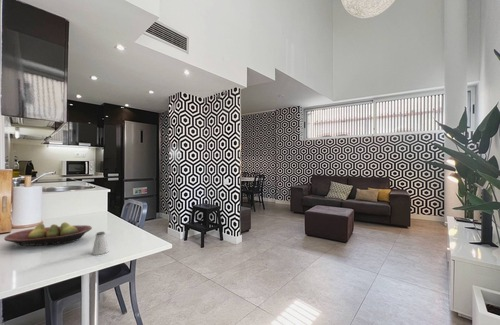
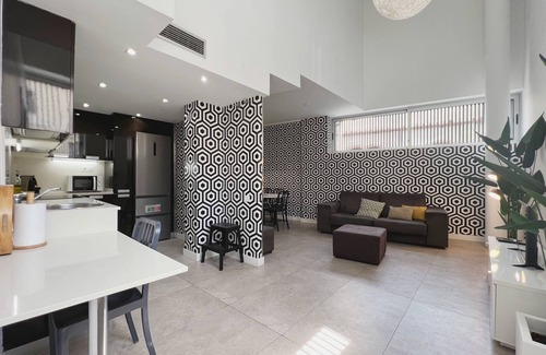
- saltshaker (100, 242)
- fruit bowl (51, 232)
